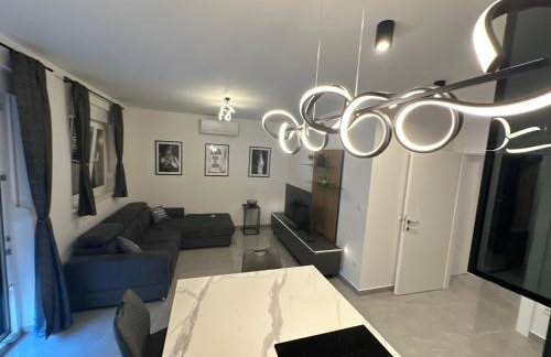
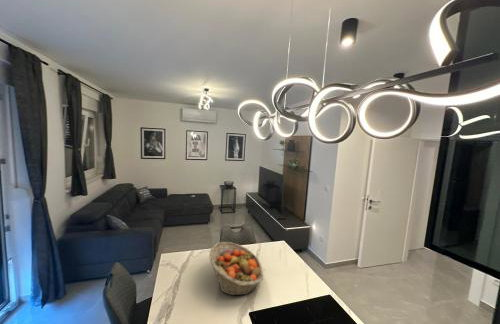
+ fruit basket (236, 265)
